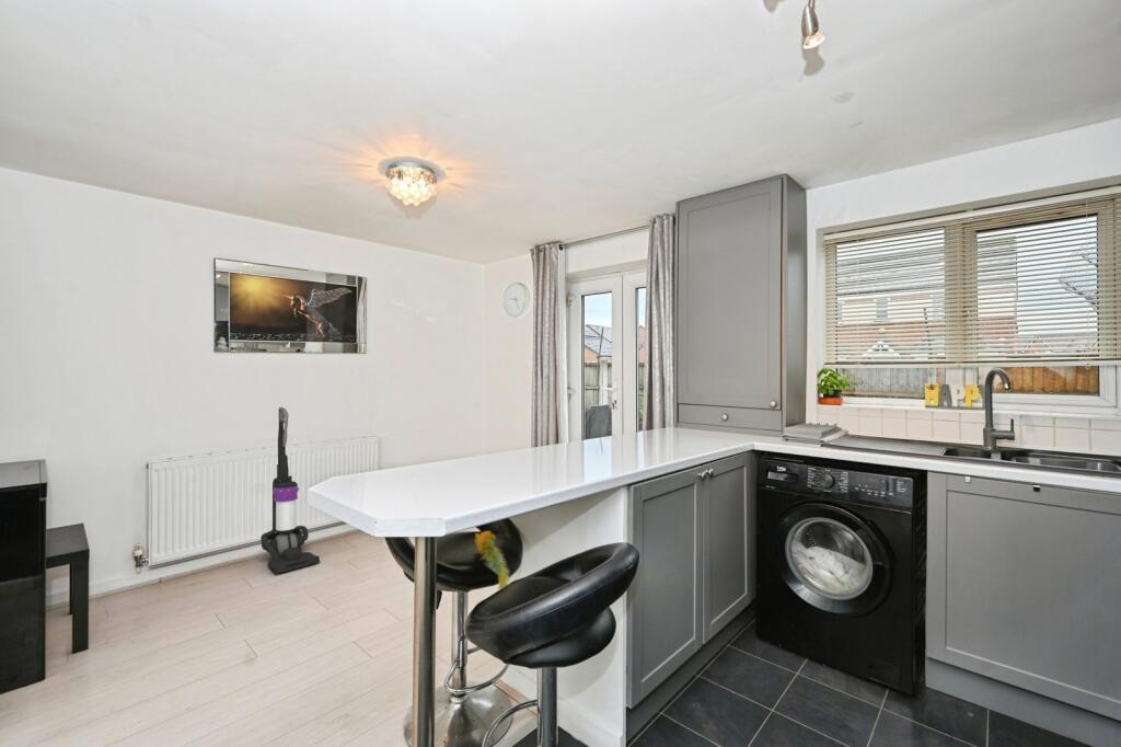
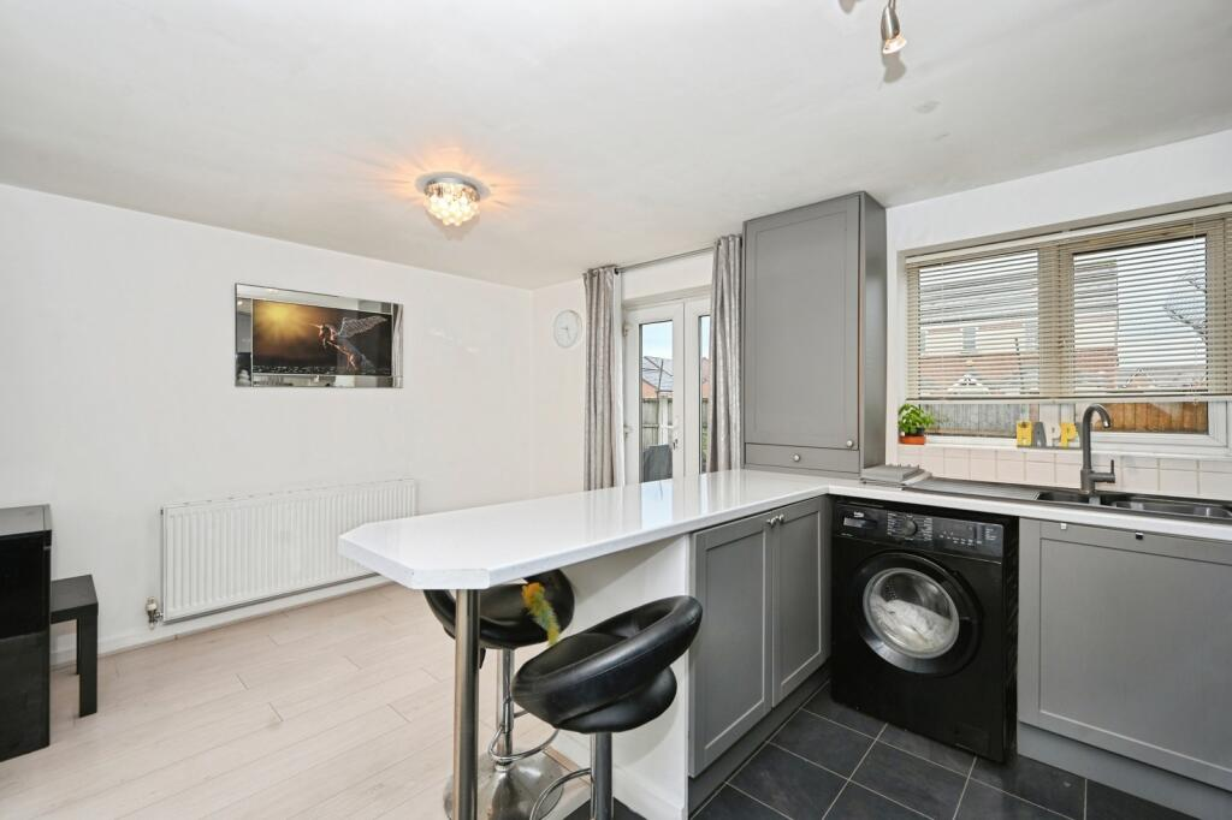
- vacuum cleaner (287, 484)
